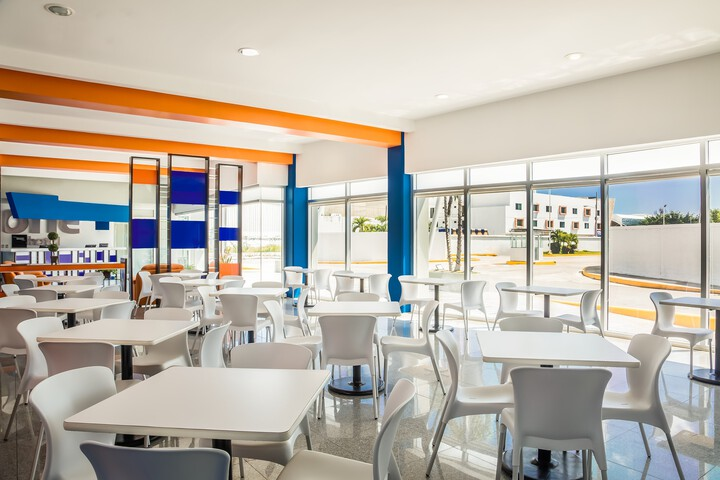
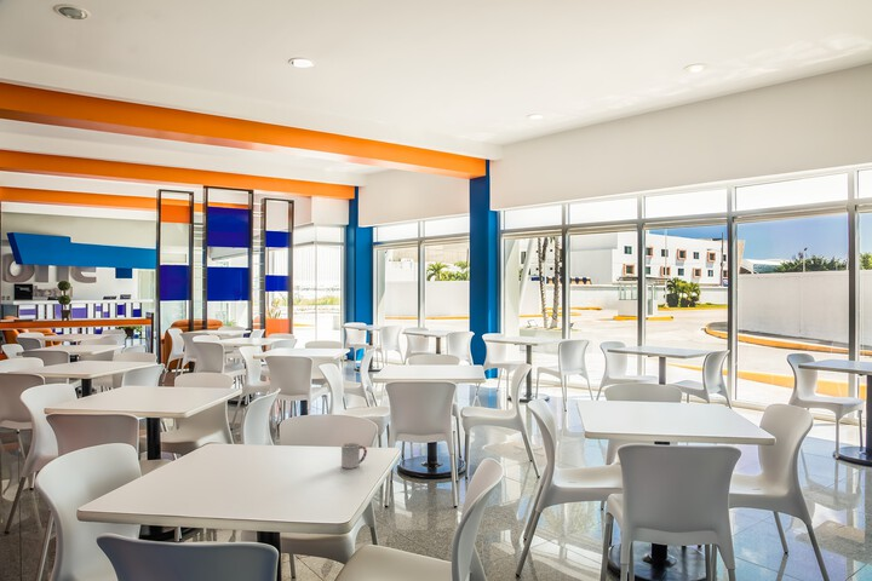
+ cup (354, 455)
